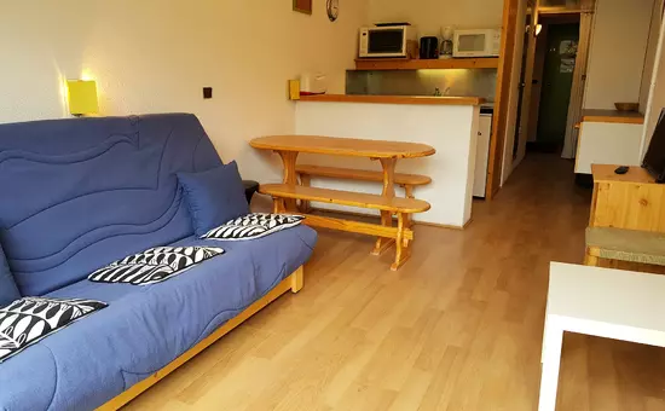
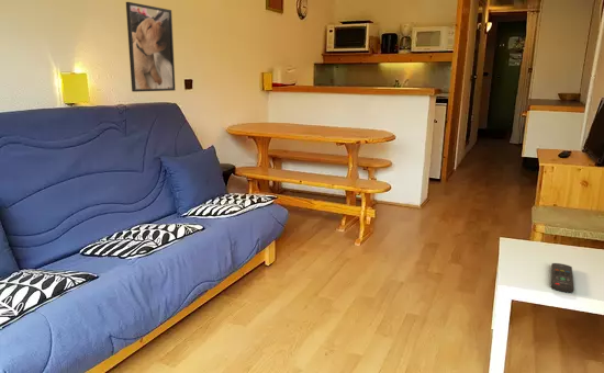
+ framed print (152, 49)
+ remote control (561, 276)
